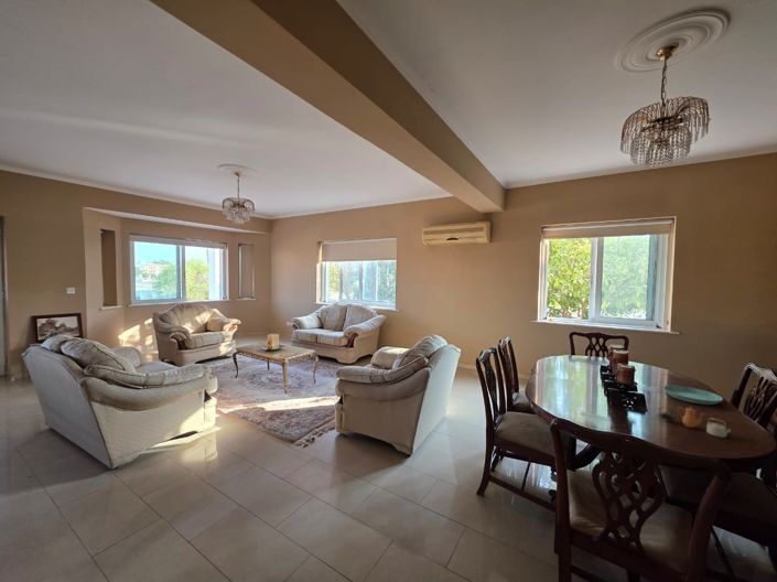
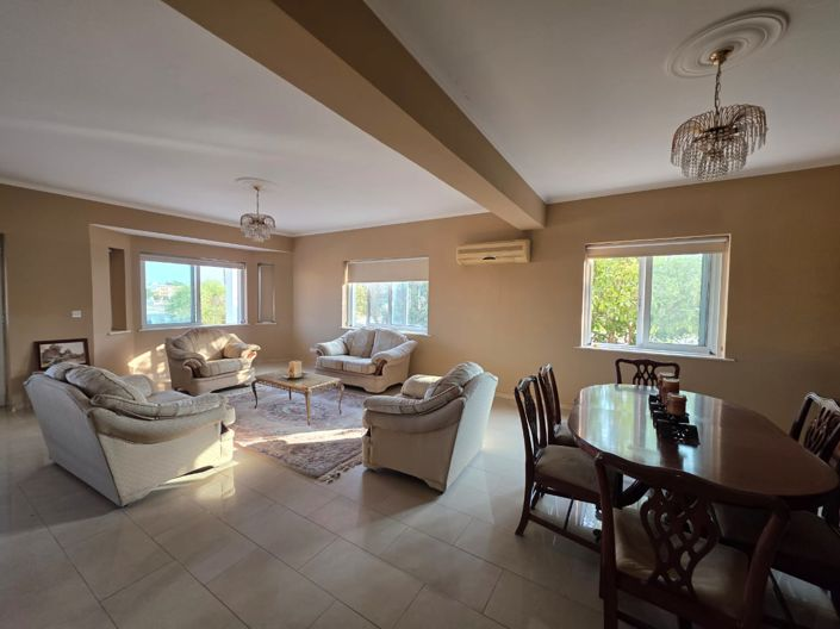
- teapot (692, 417)
- saucer (691, 395)
